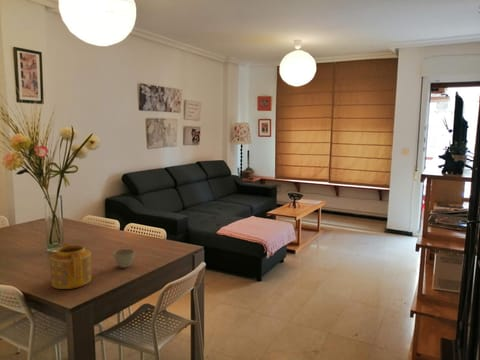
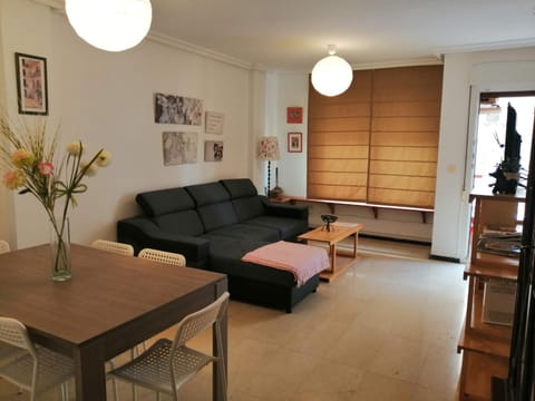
- flower pot (124, 258)
- teapot (70, 264)
